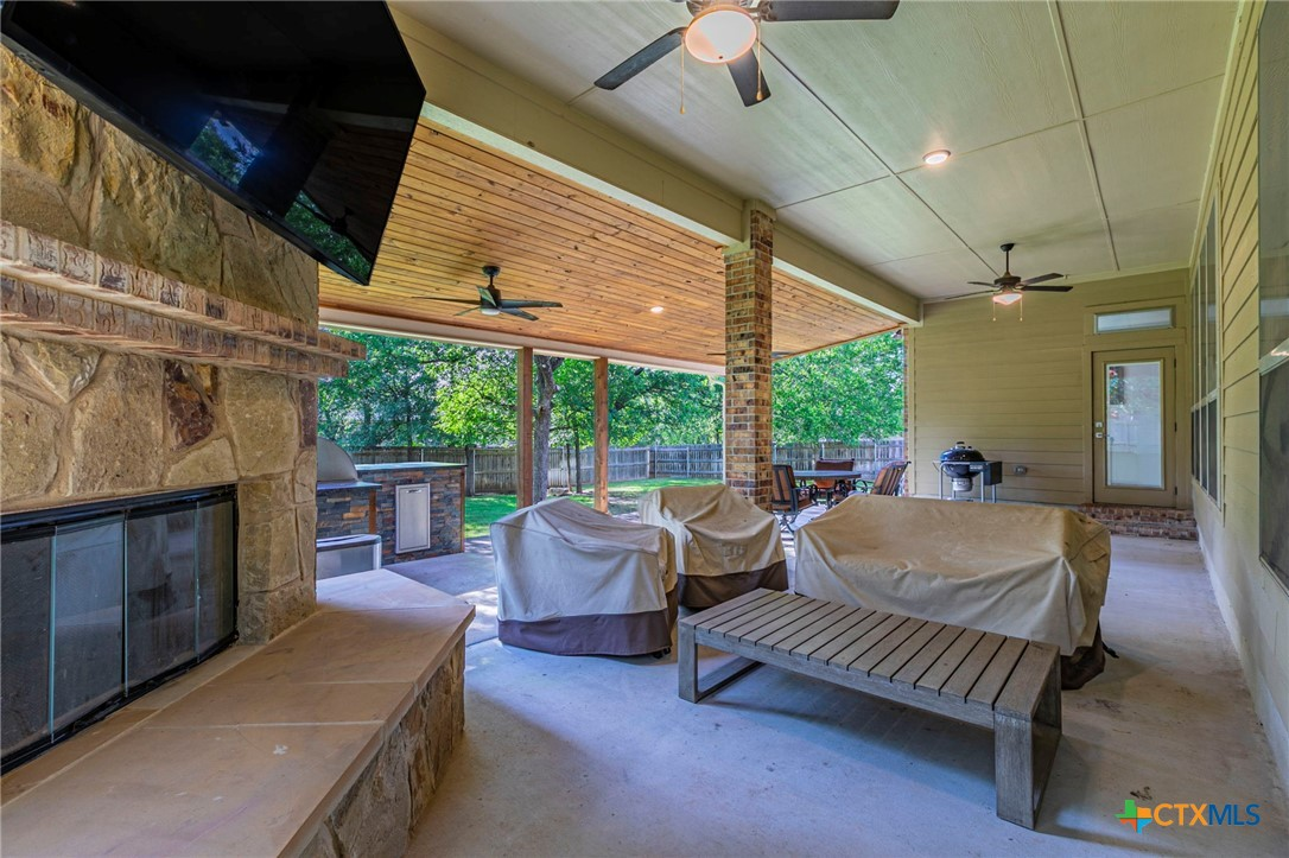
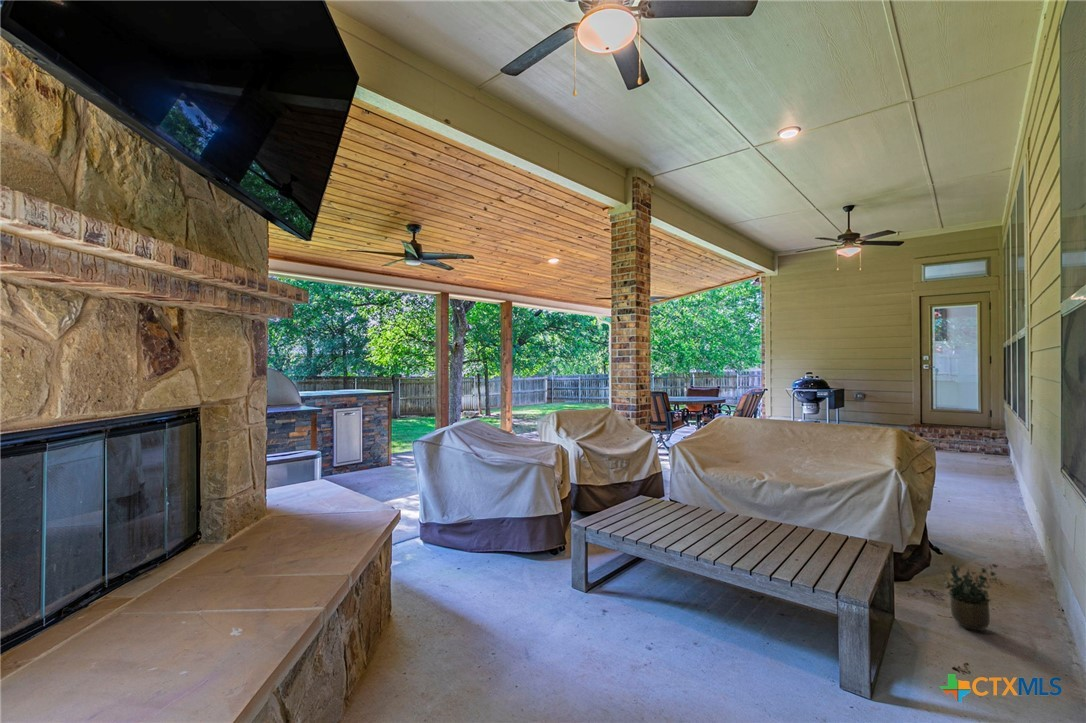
+ potted plant (970, 591)
